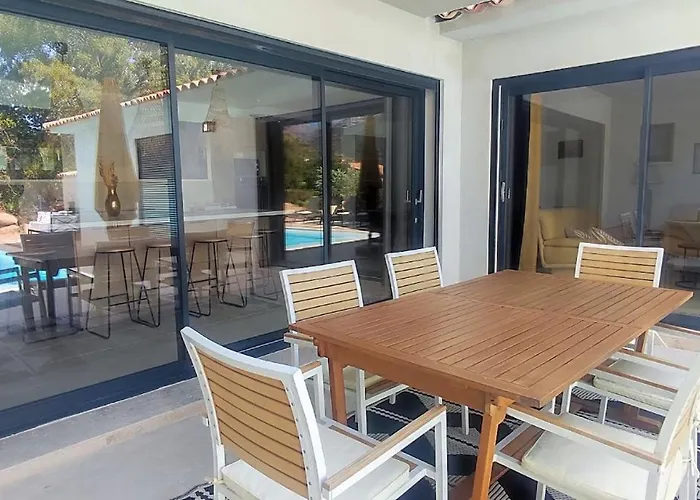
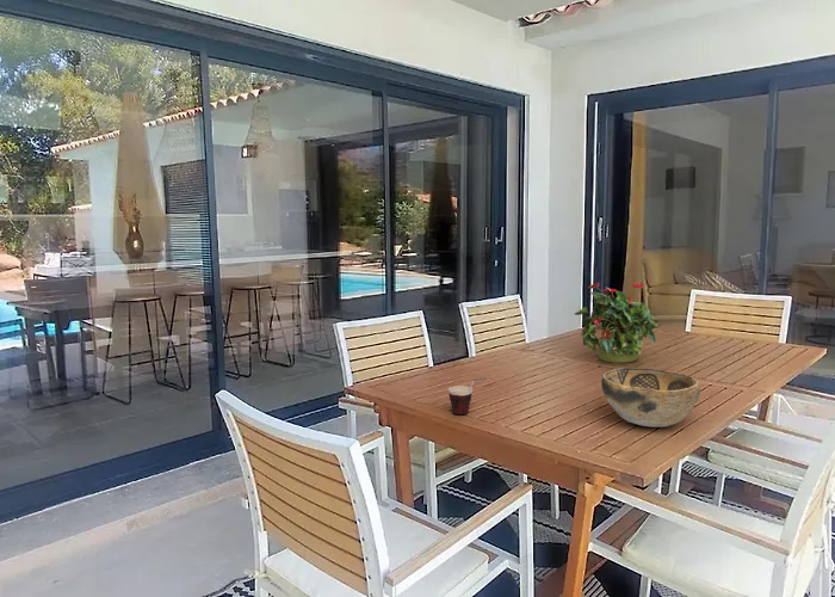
+ decorative bowl (649, 400)
+ cup (468, 394)
+ potted plant (621, 321)
